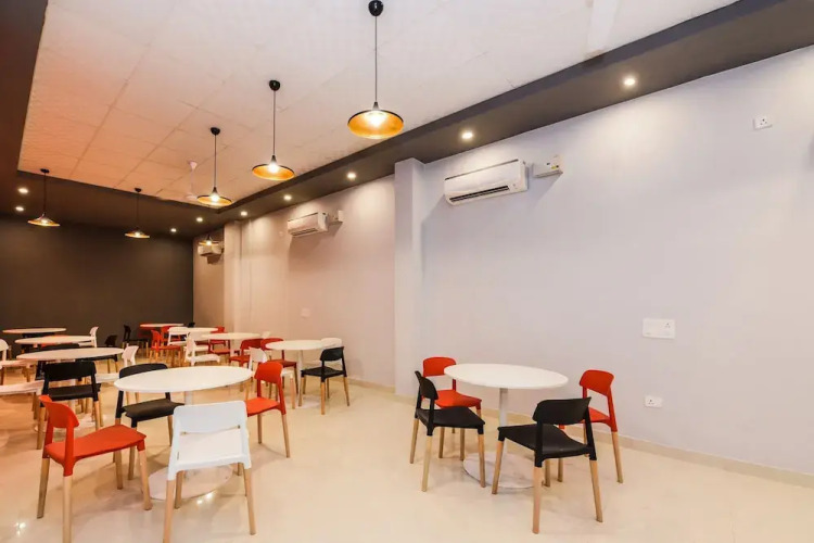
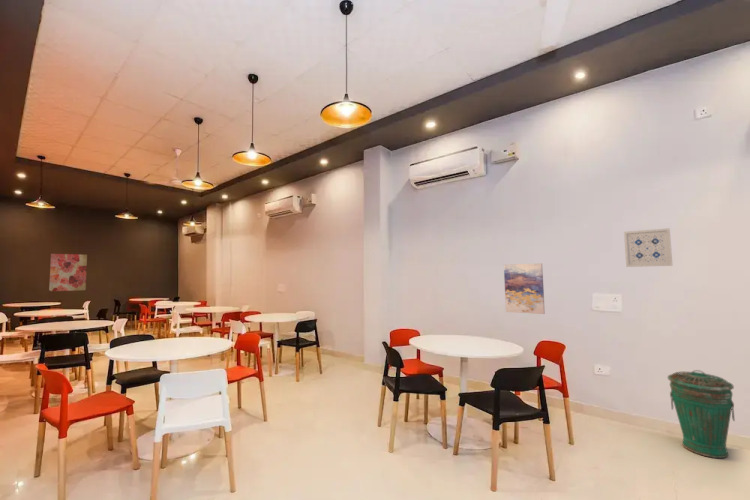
+ wall art (647, 248)
+ wall art (523, 288)
+ wall art (68, 272)
+ trash can (701, 409)
